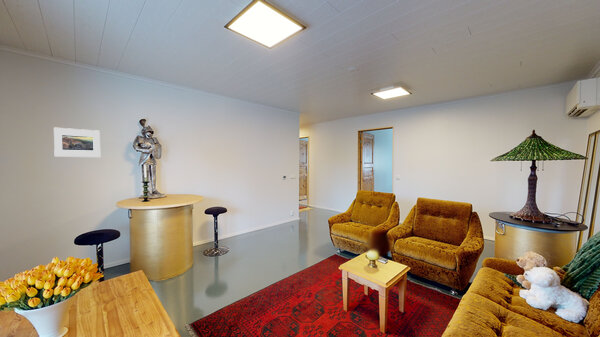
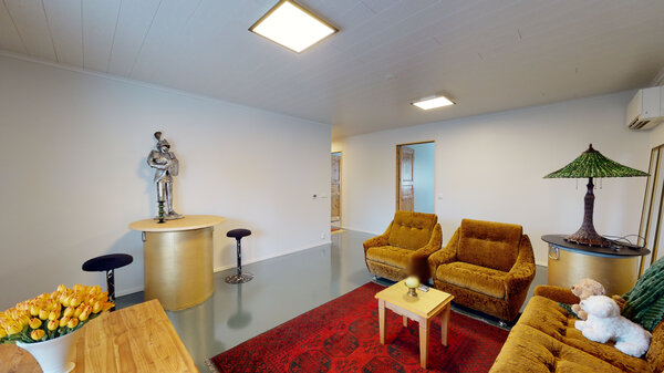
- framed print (78, 143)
